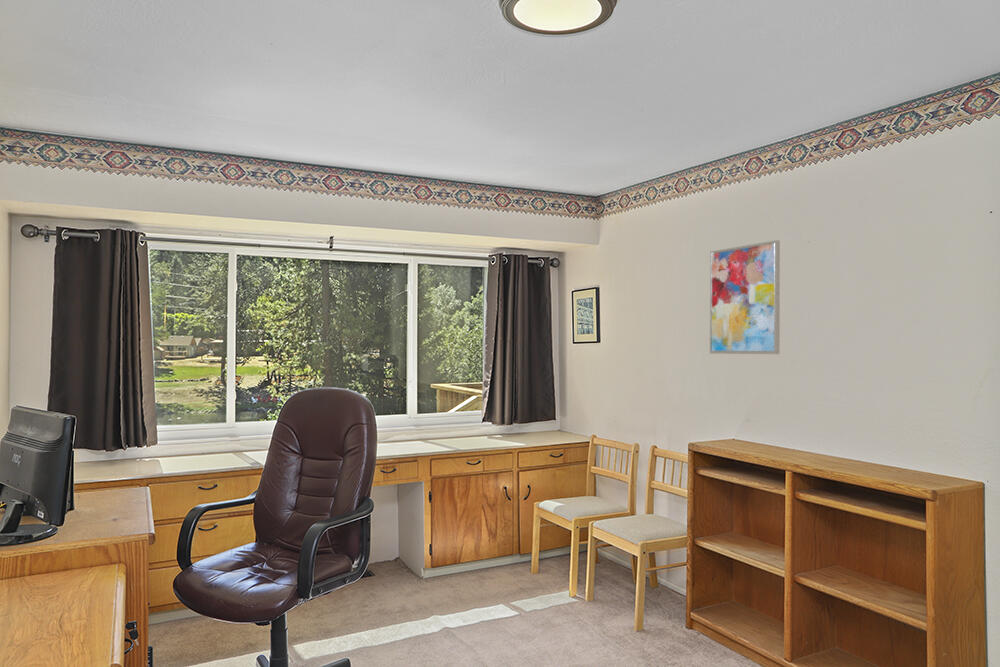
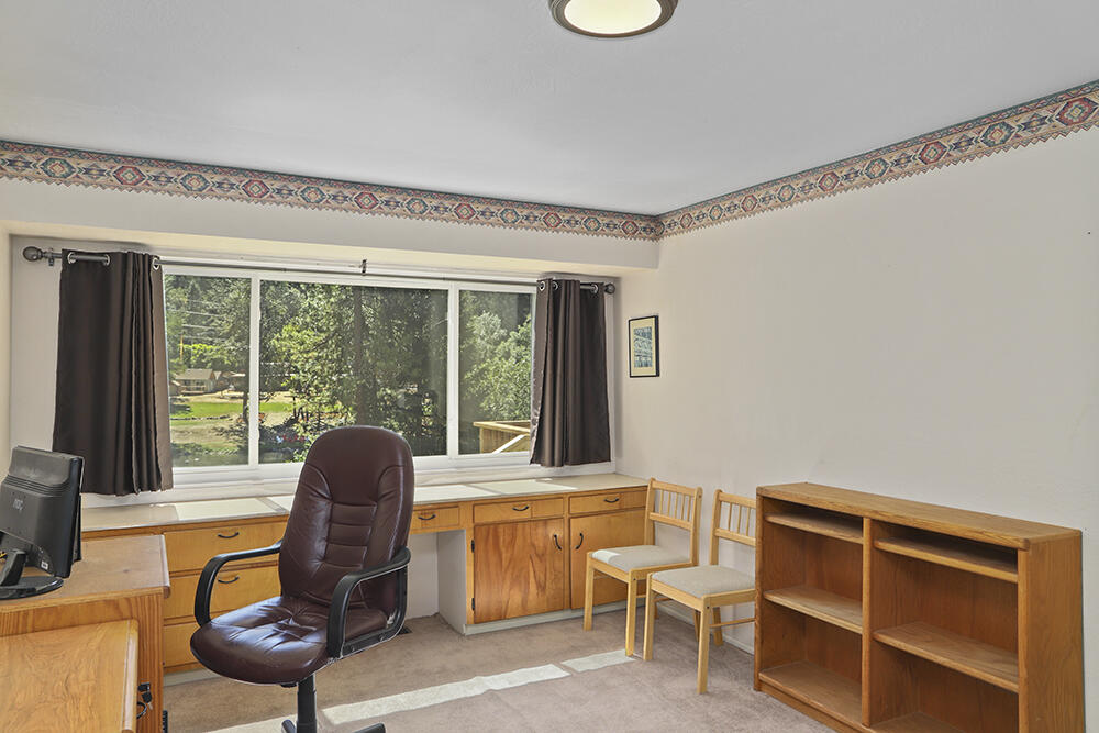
- wall art (742, 299)
